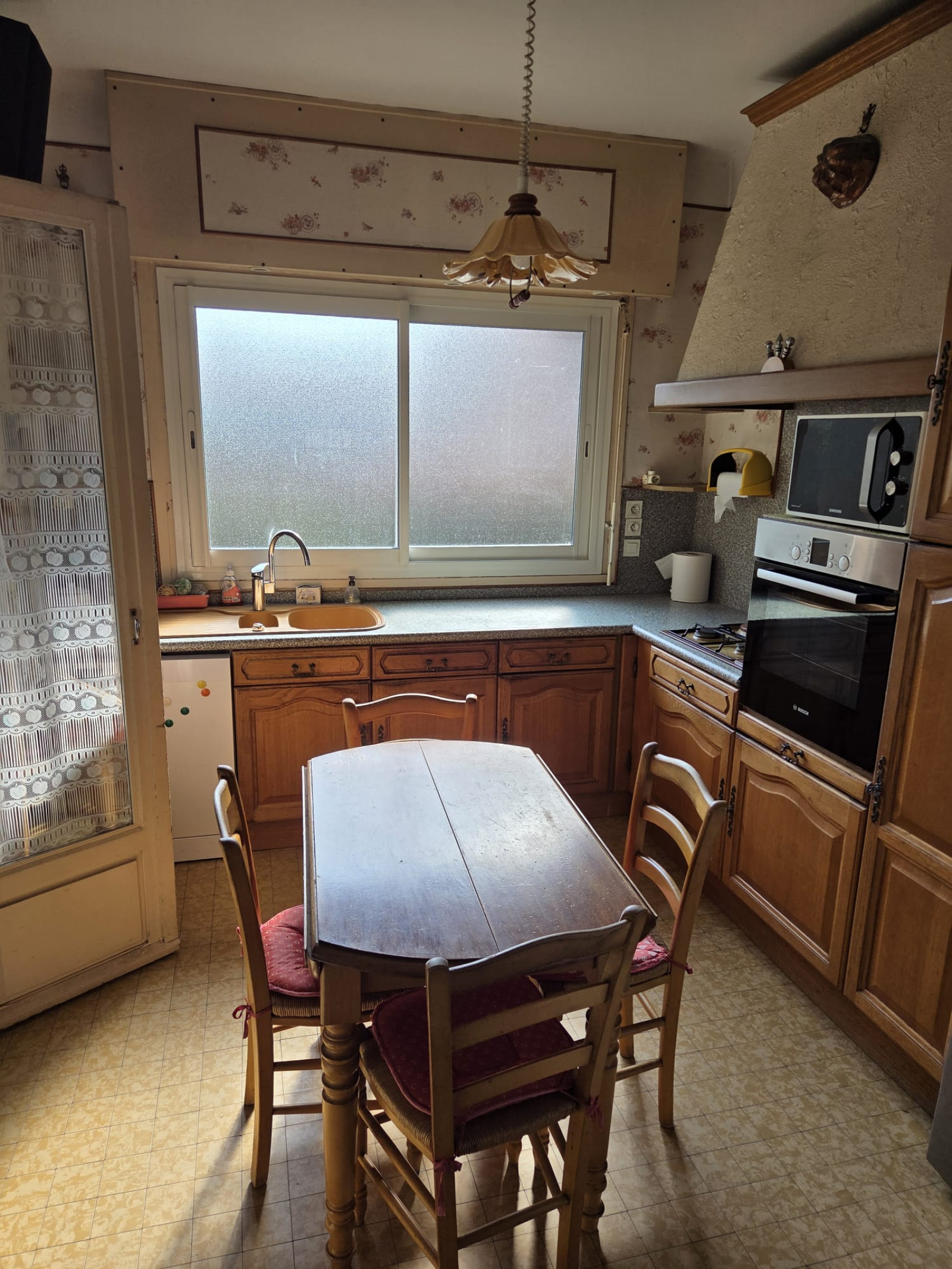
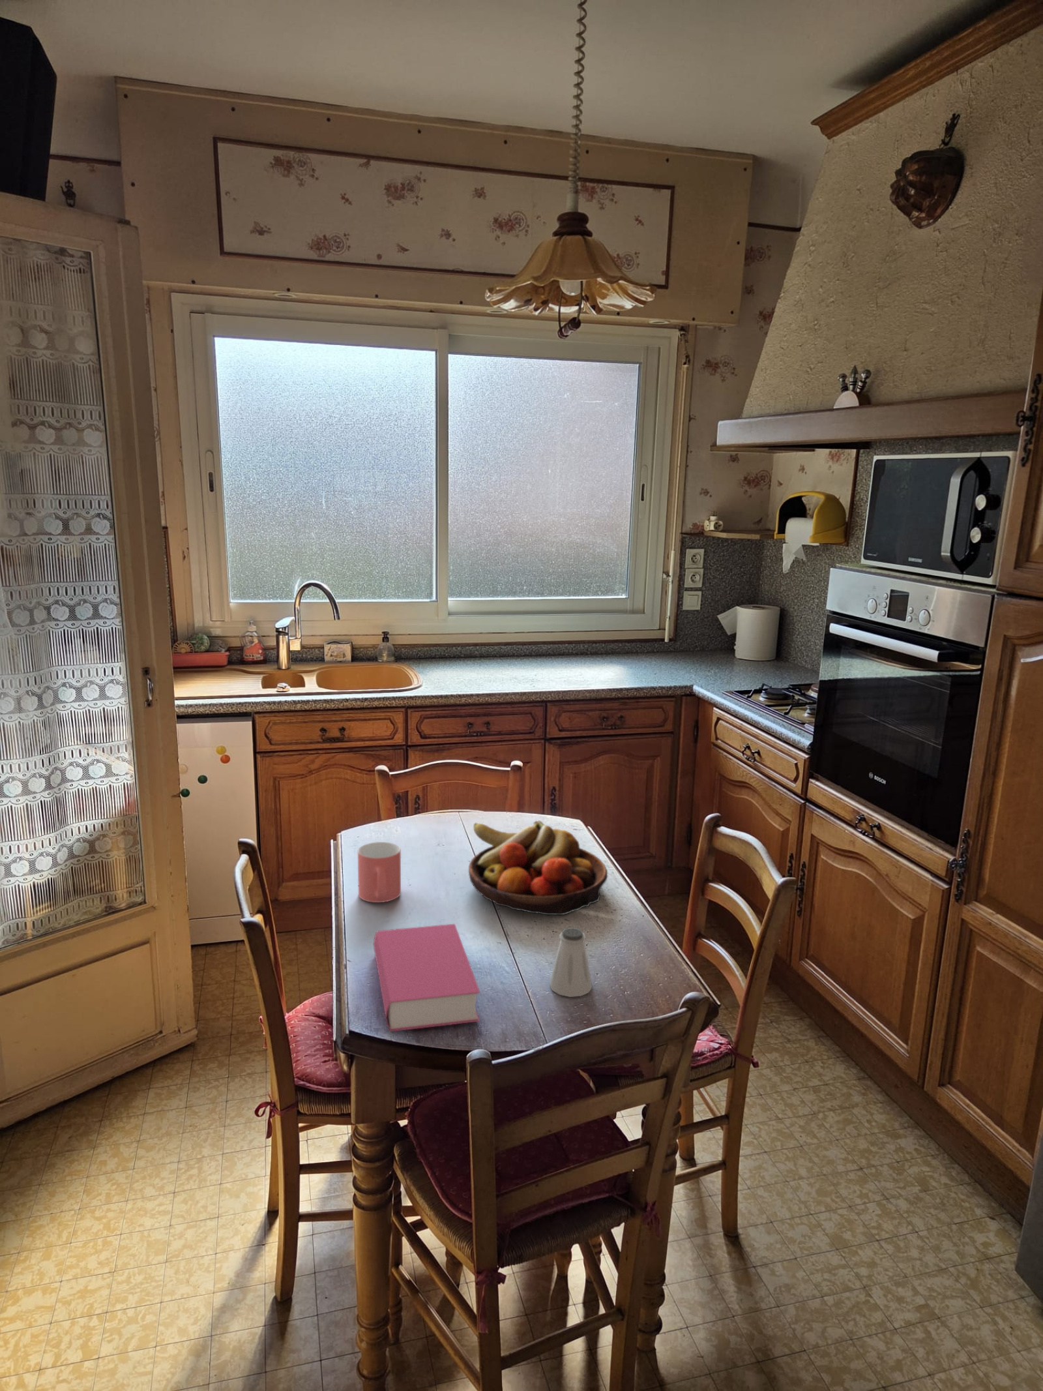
+ book (423, 973)
+ mug (380, 875)
+ saltshaker (572, 959)
+ fruit bowl (536, 862)
